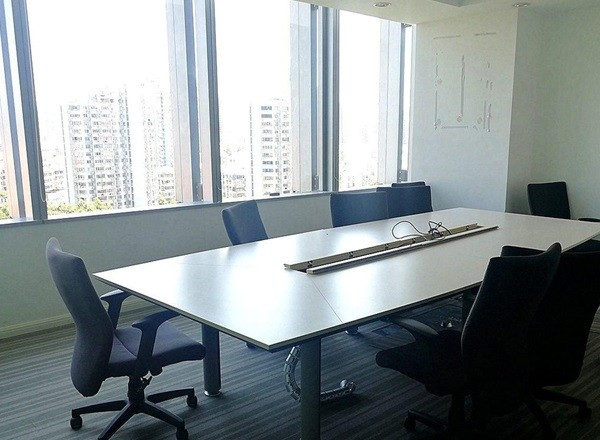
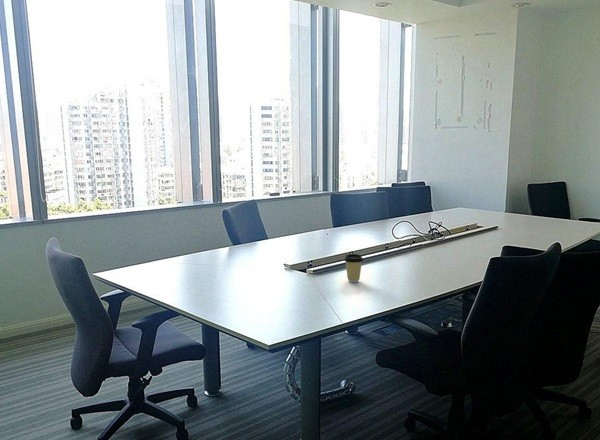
+ coffee cup (353, 268)
